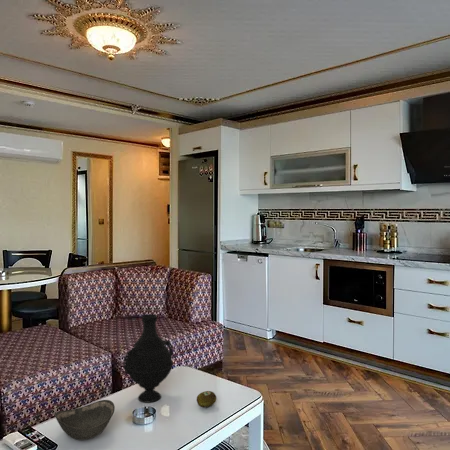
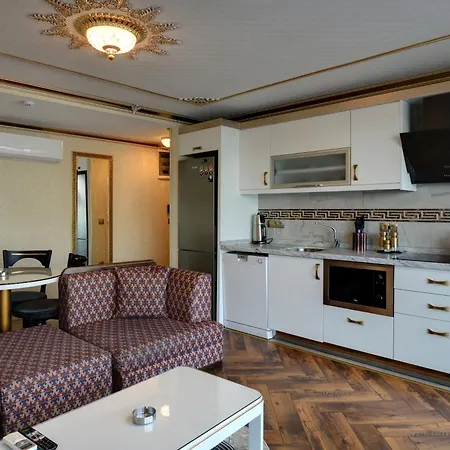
- fruit (206, 399)
- bowl (85, 421)
- vase (149, 357)
